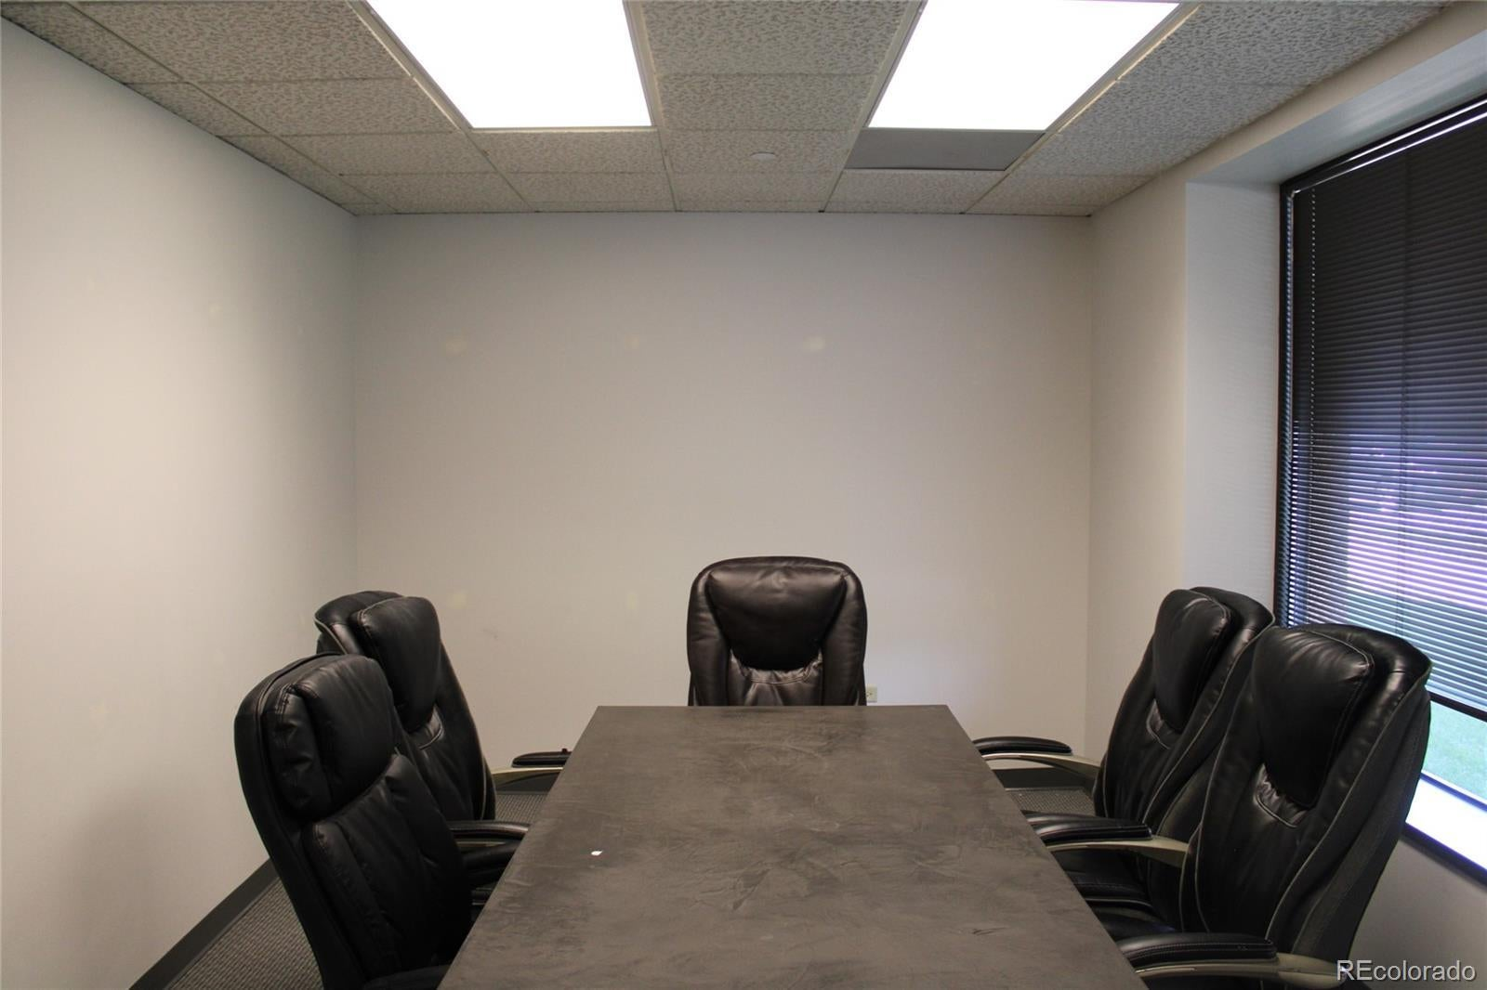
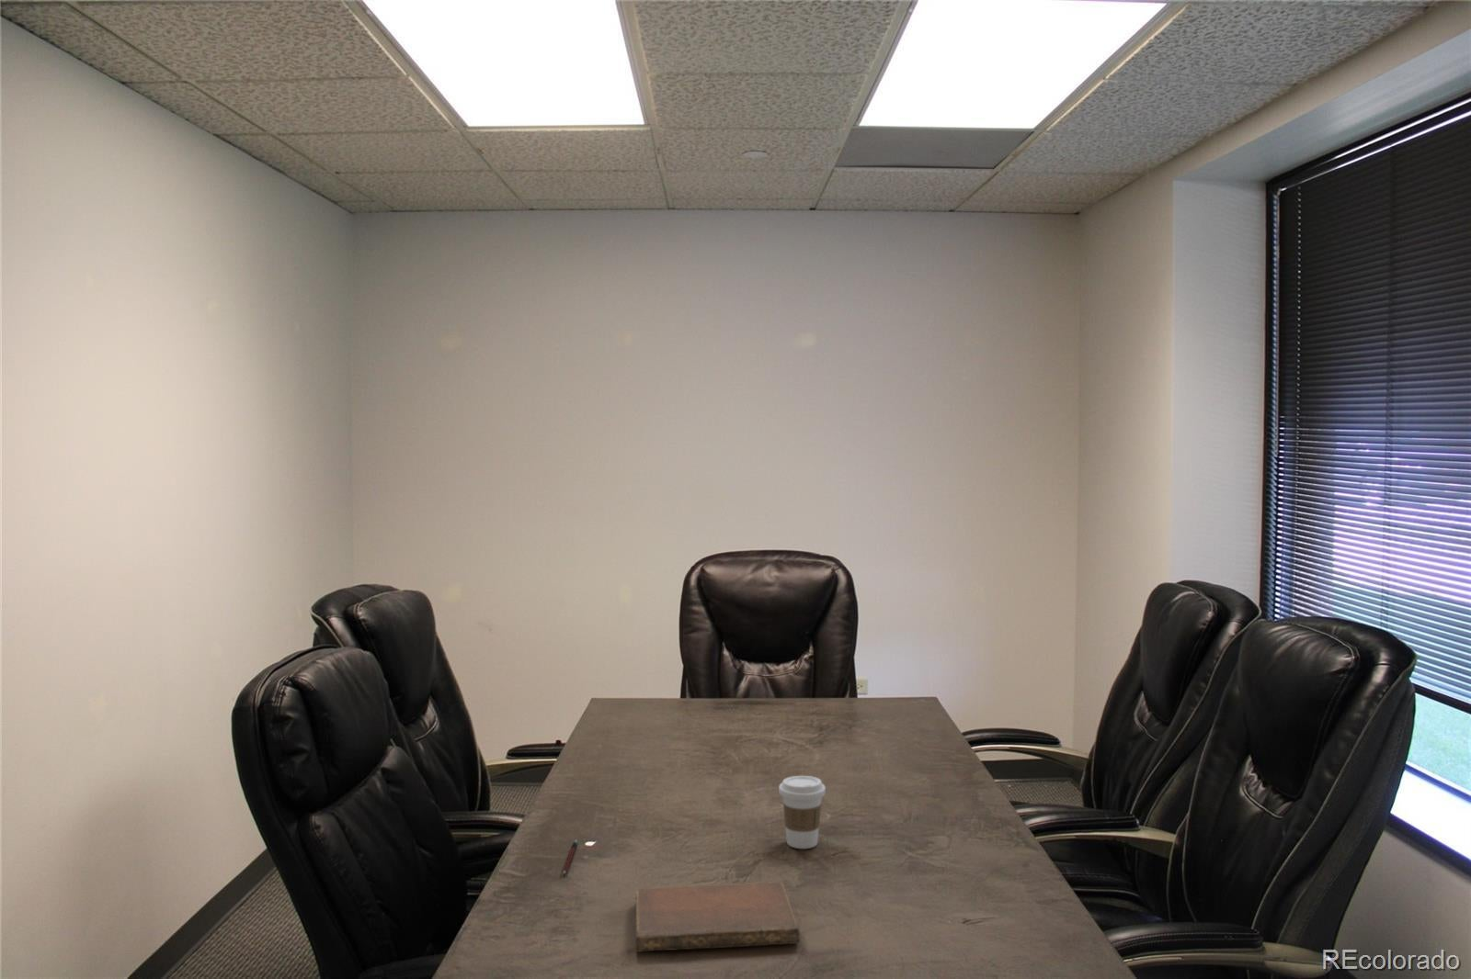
+ notebook (713, 915)
+ pen (570, 856)
+ coffee cup (802, 811)
